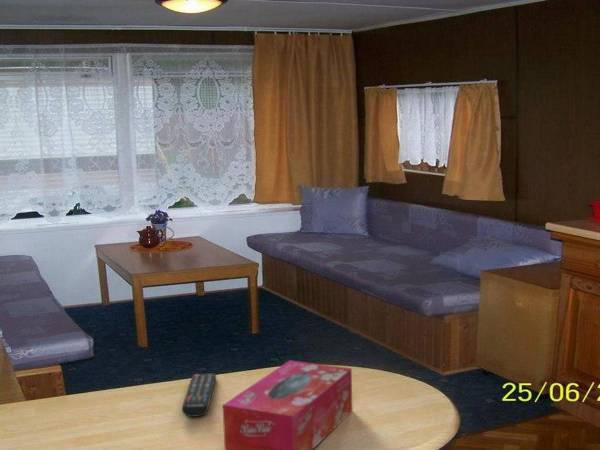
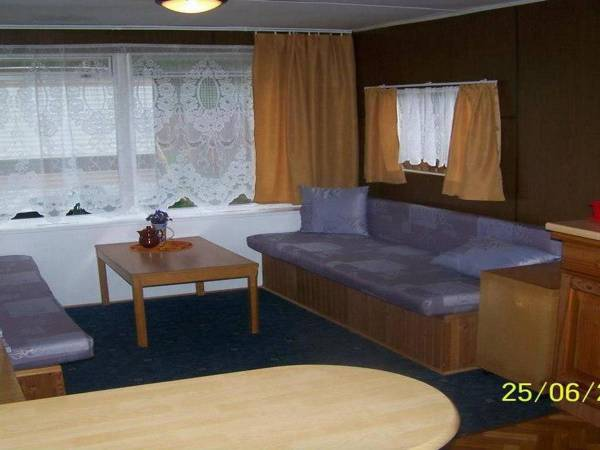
- remote control (200, 392)
- tissue box (291, 408)
